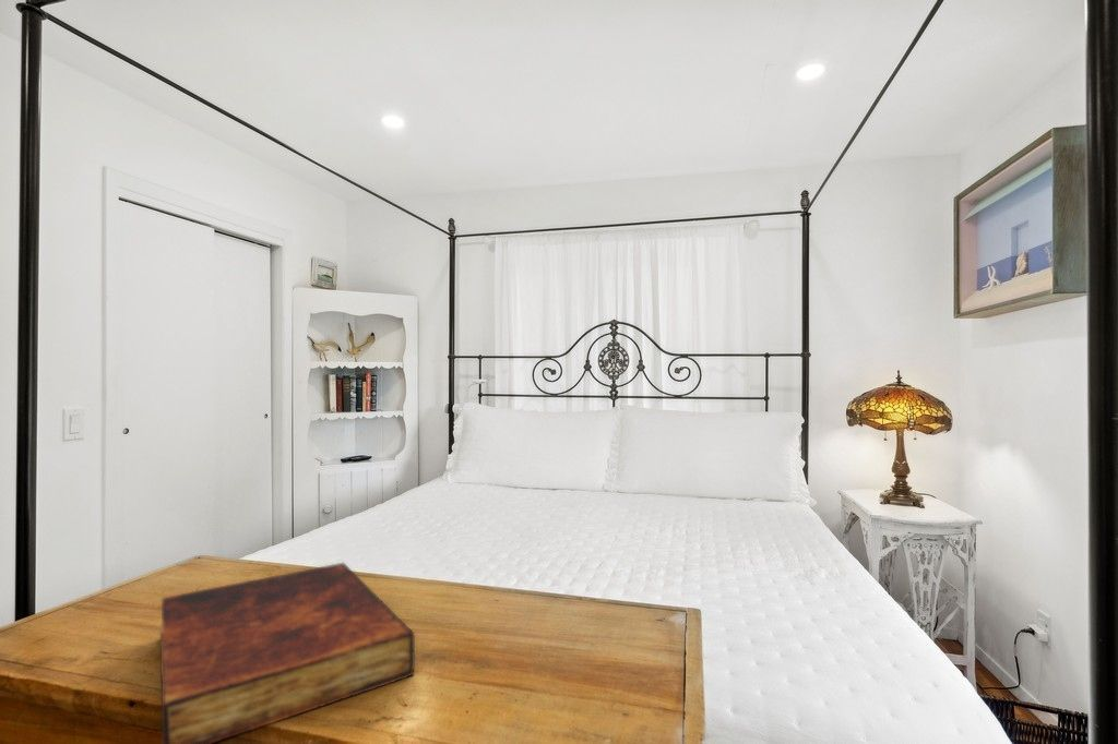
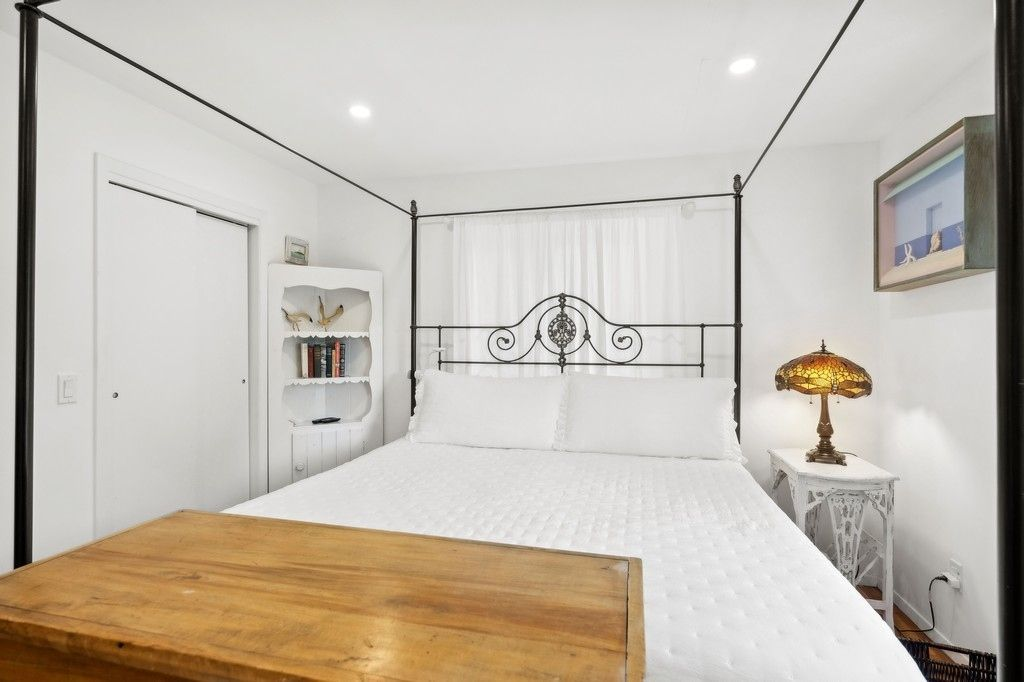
- book (278, 634)
